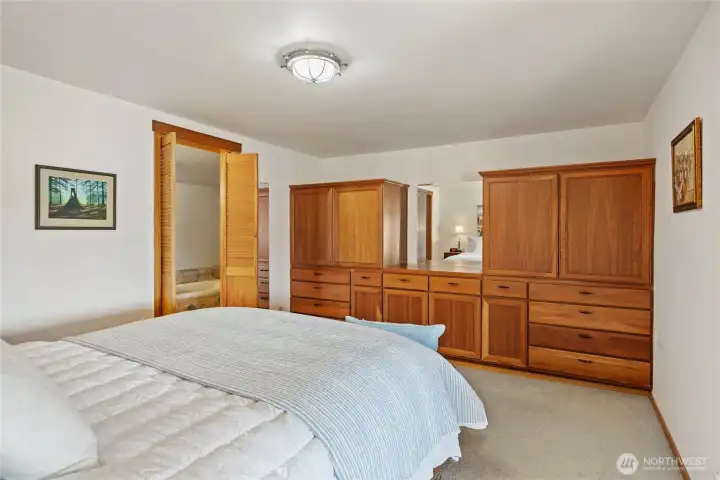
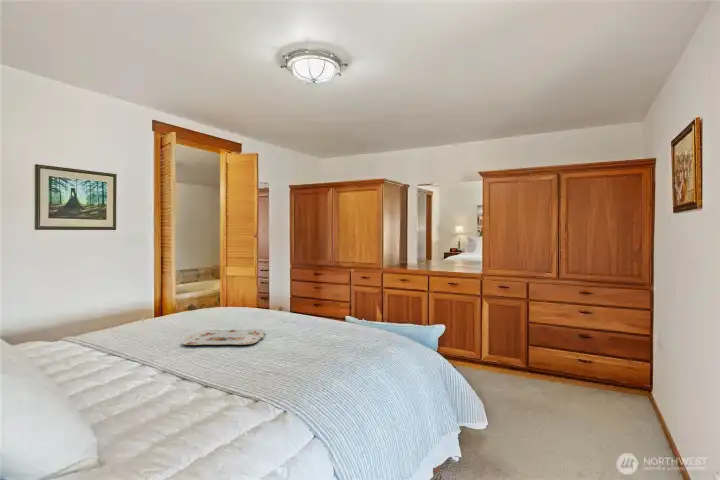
+ serving tray (225, 337)
